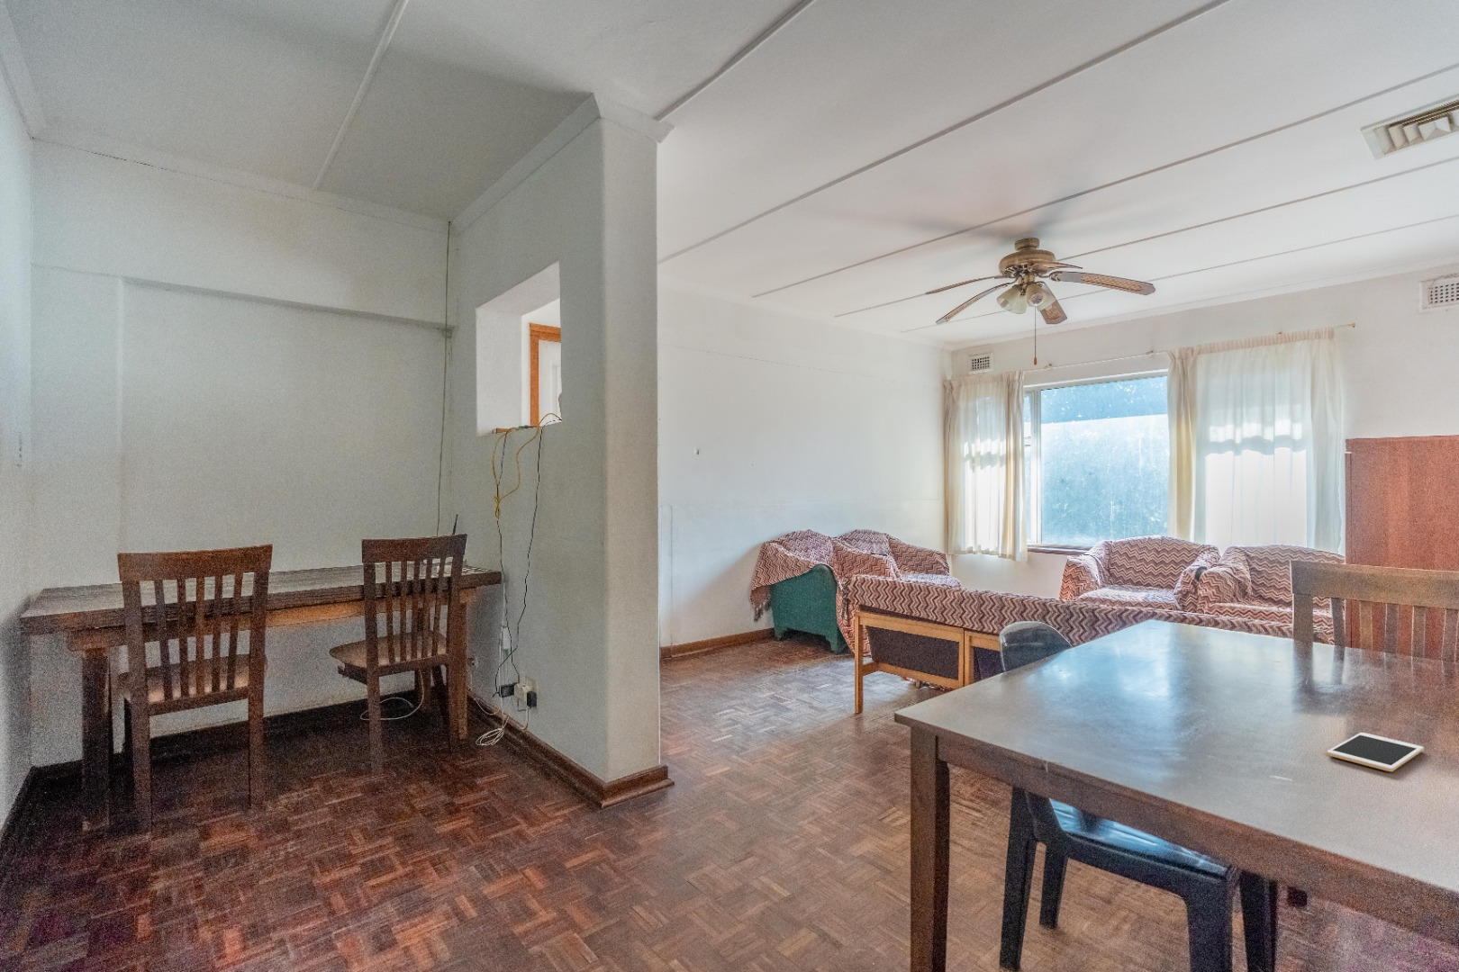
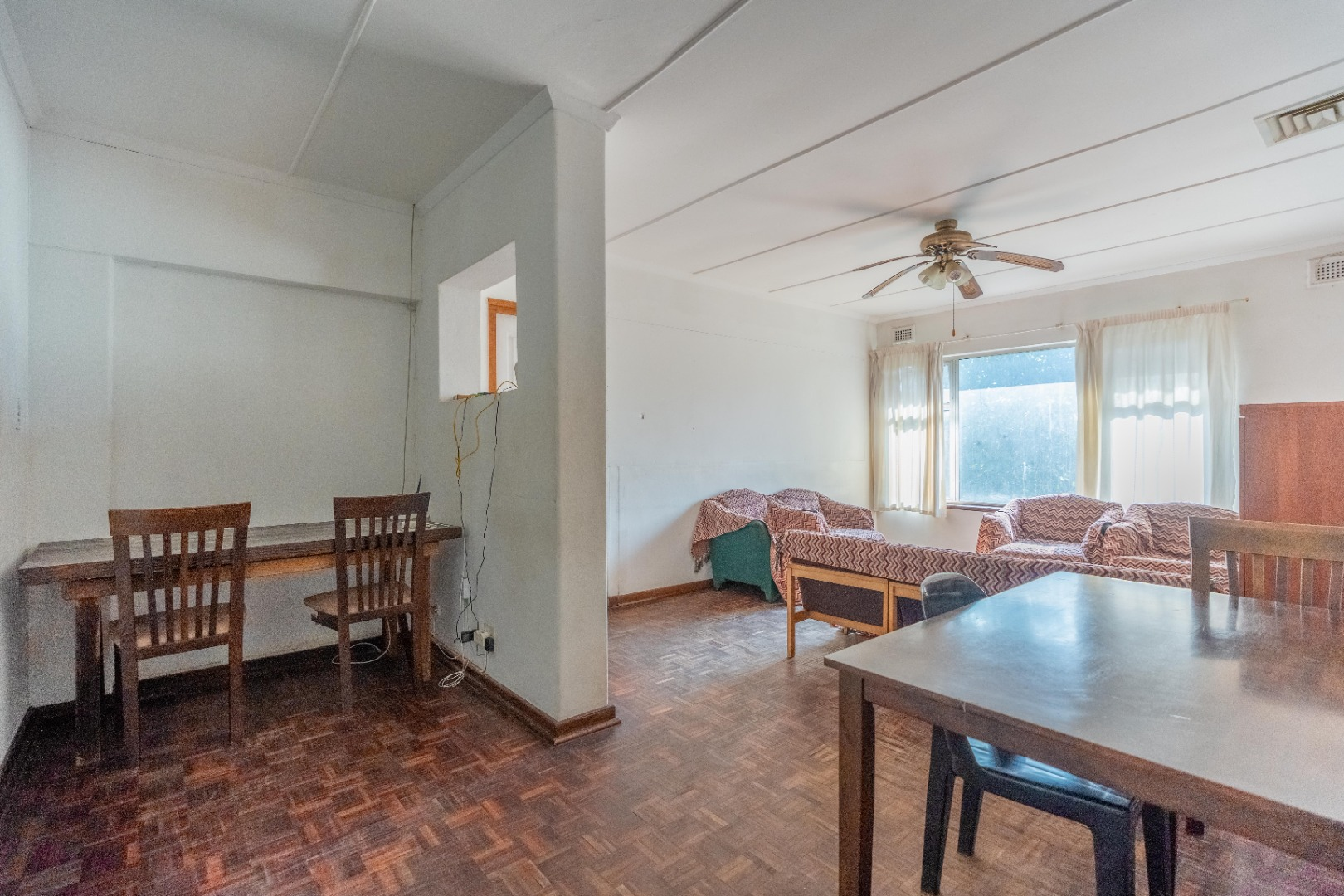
- cell phone (1375, 751)
